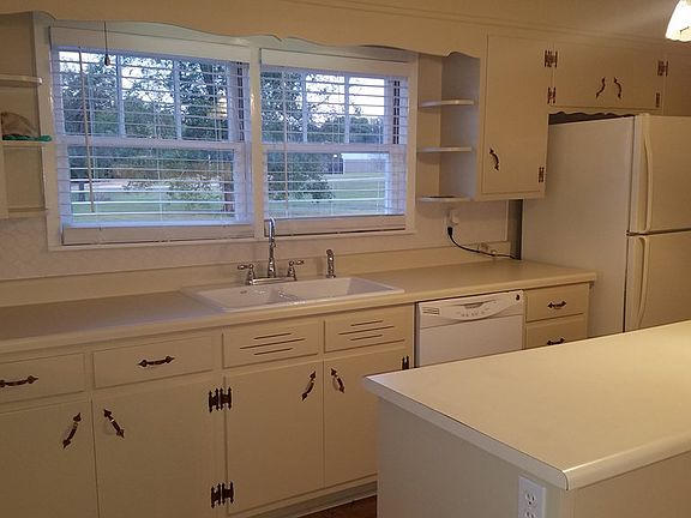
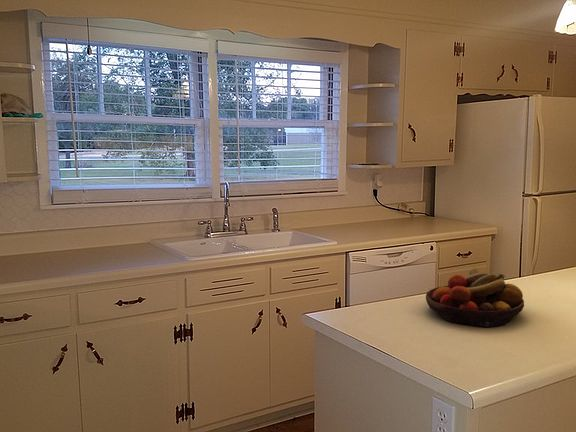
+ fruit bowl (473, 293)
